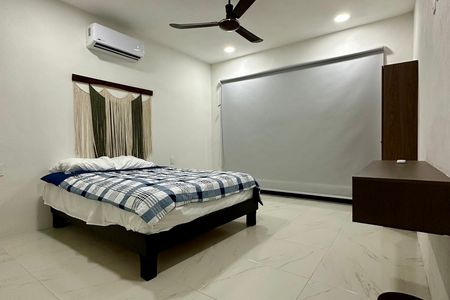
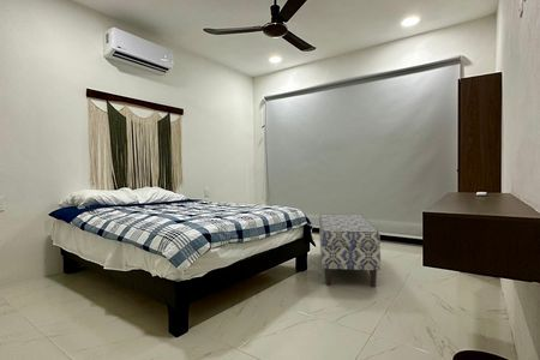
+ bench (344, 244)
